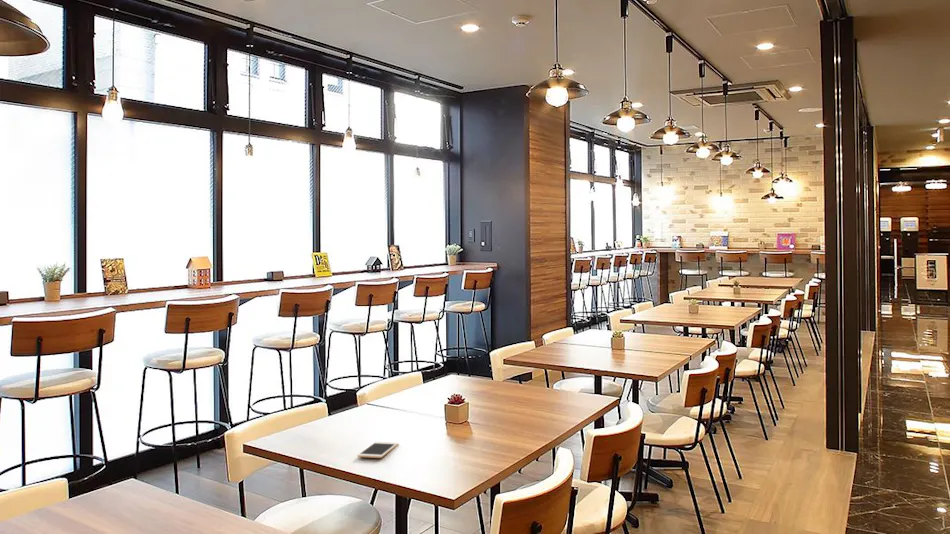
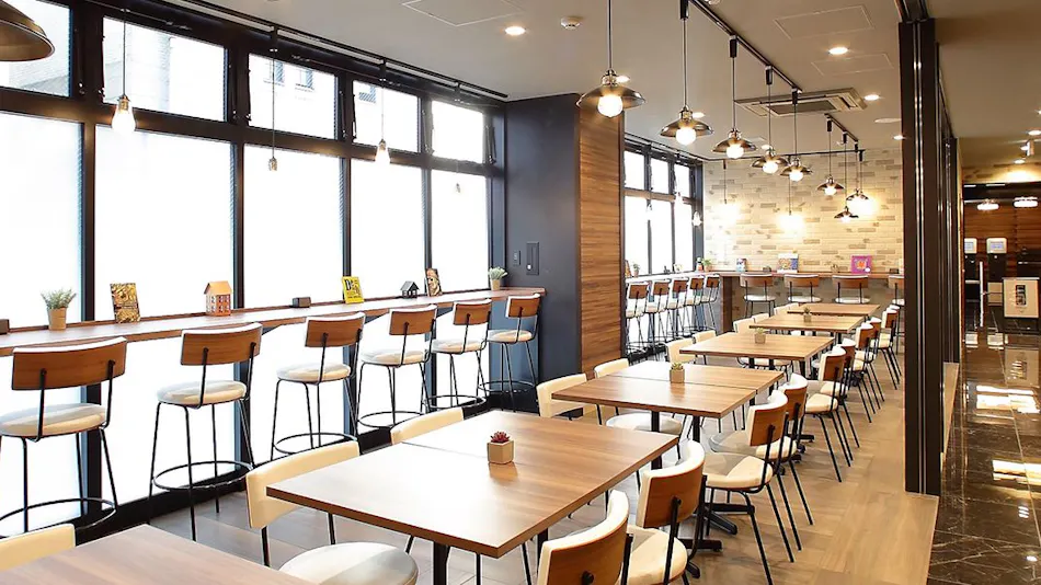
- cell phone (378, 449)
